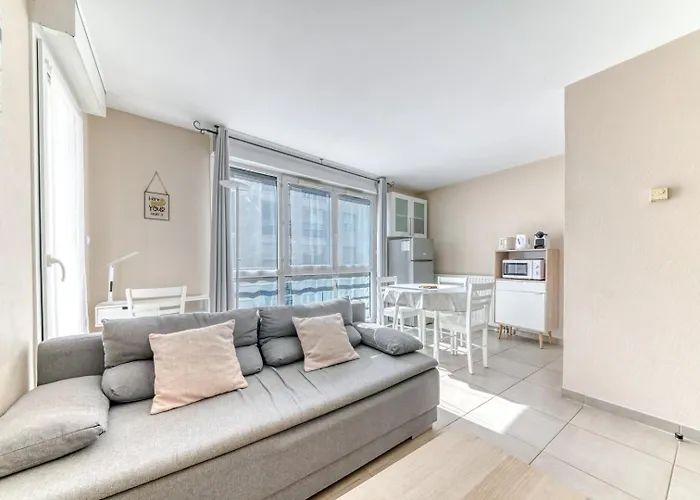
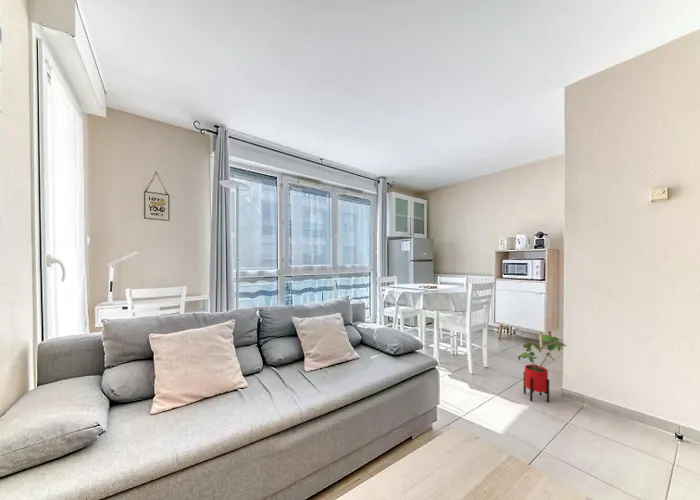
+ house plant (538, 366)
